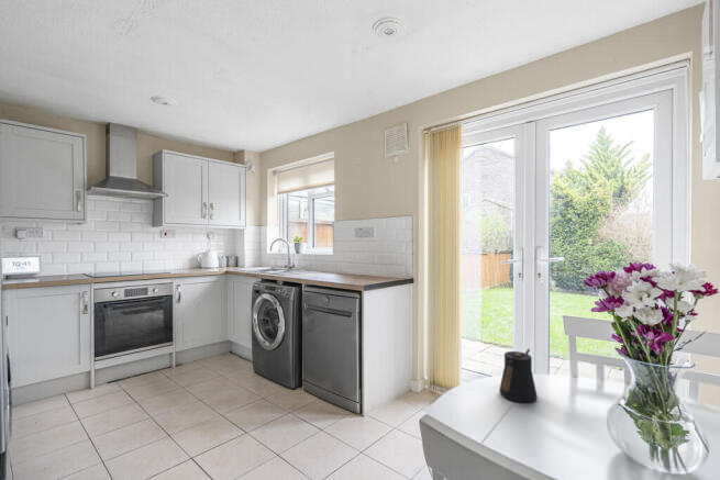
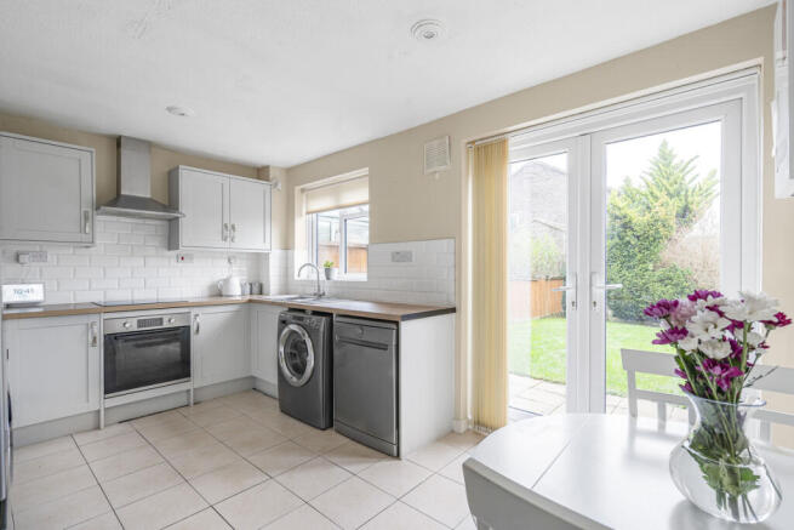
- kettle (517, 375)
